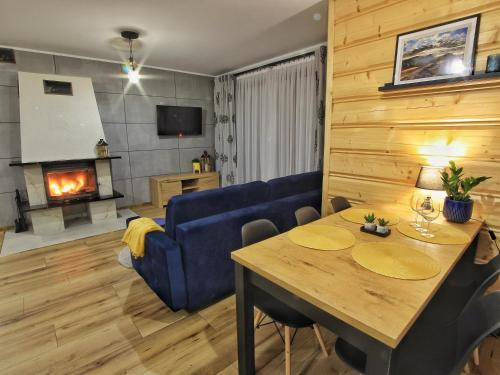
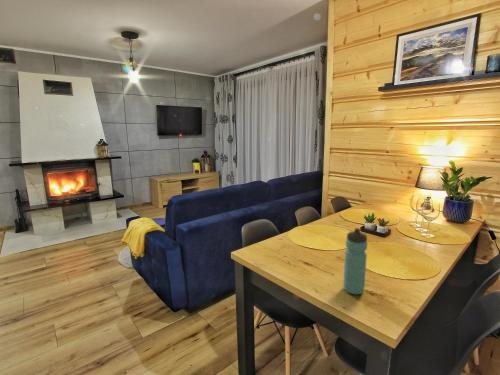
+ water bottle (355, 260)
